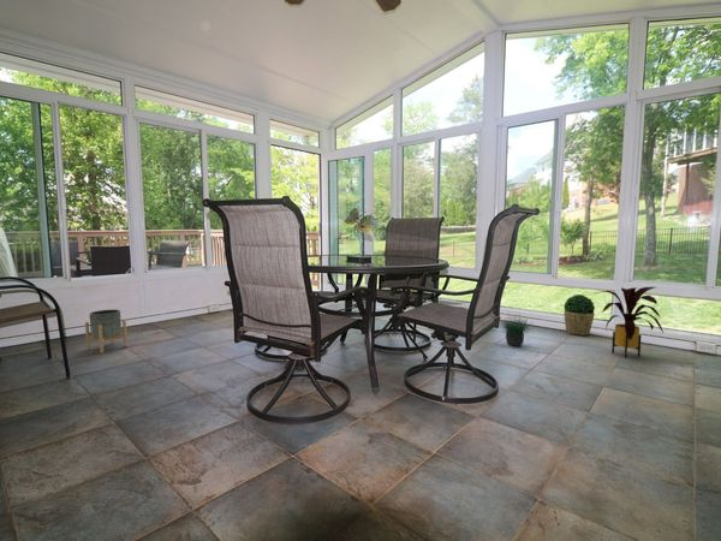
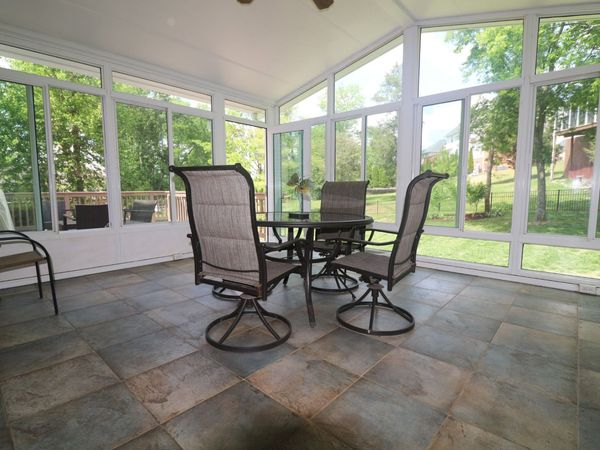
- potted plant (516, 326)
- potted plant (578, 314)
- planter (106, 329)
- house plant (626, 320)
